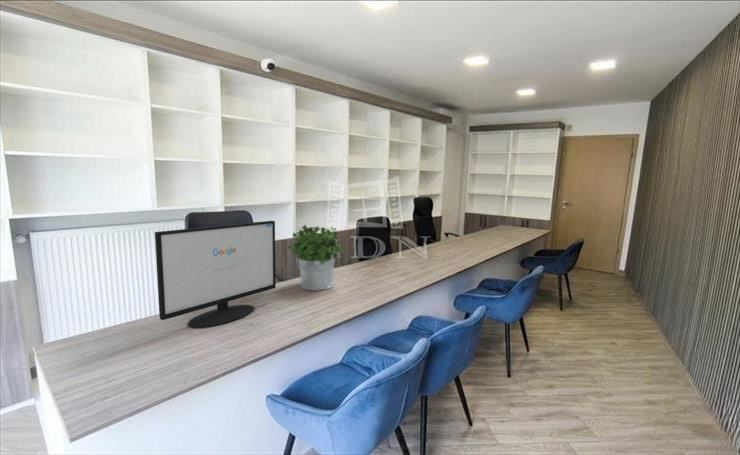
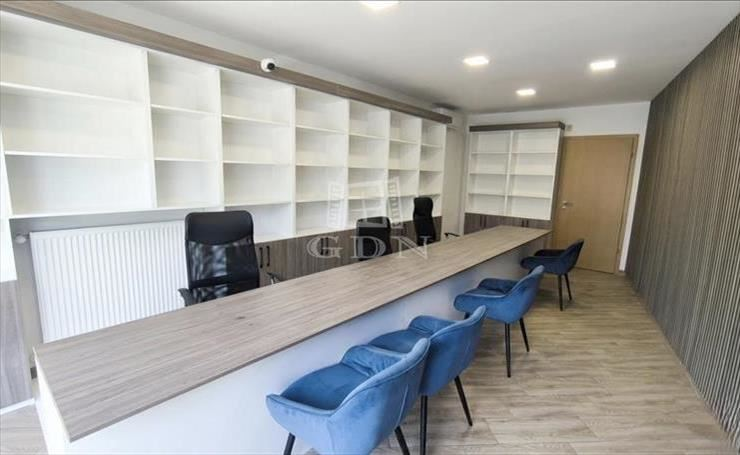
- potted plant (316, 256)
- computer monitor (222, 271)
